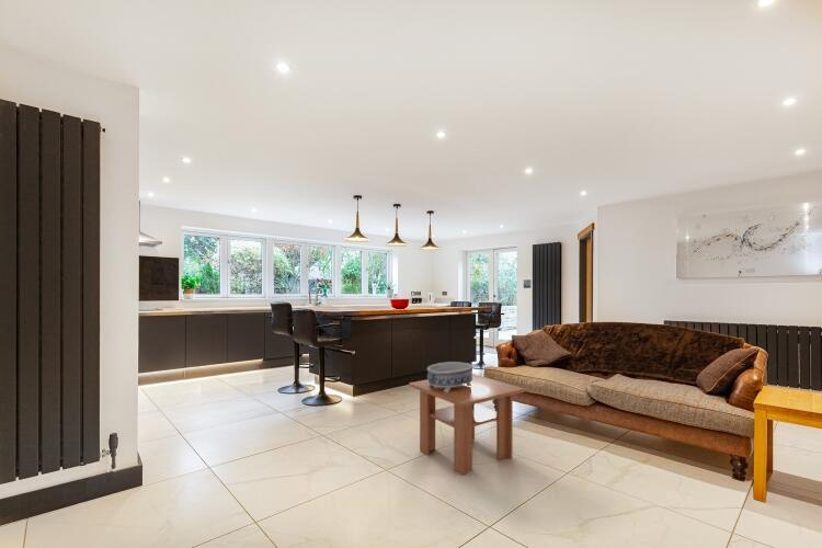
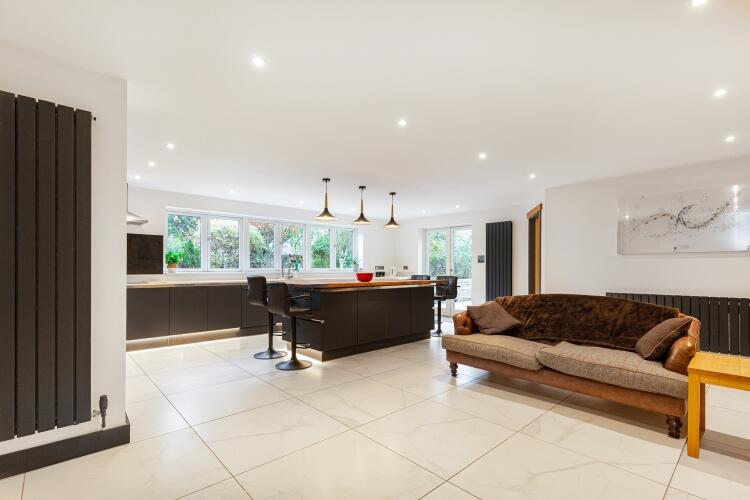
- coffee table (465, 420)
- decorative bowl (450, 376)
